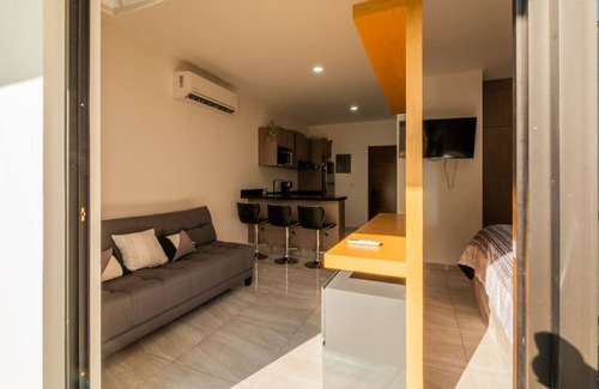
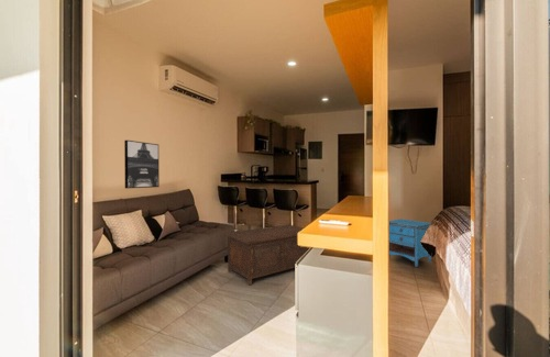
+ cabinet (271, 250)
+ nightstand (408, 241)
+ wall art (142, 165)
